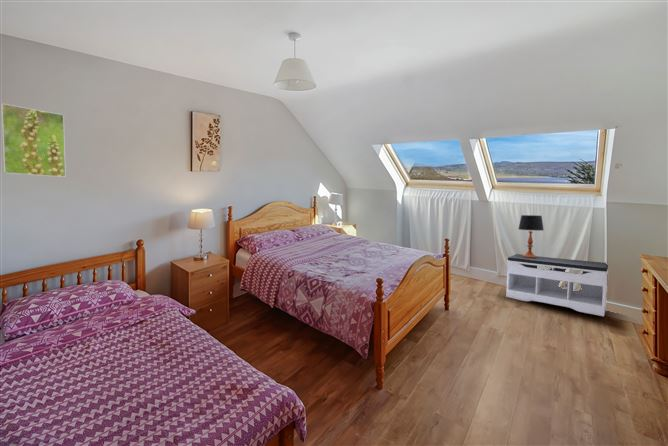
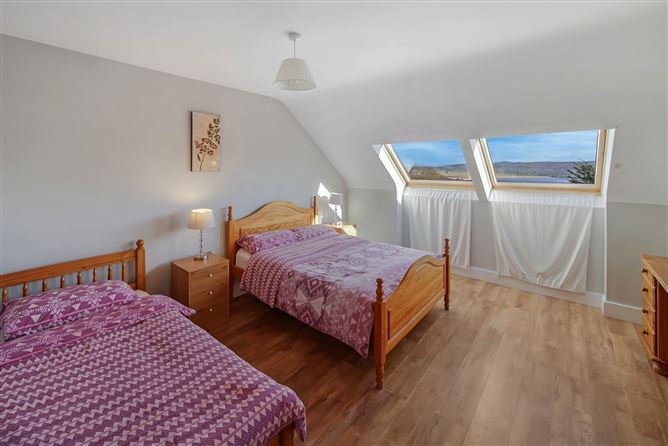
- table lamp (530, 236)
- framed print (35, 142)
- bench (554, 281)
